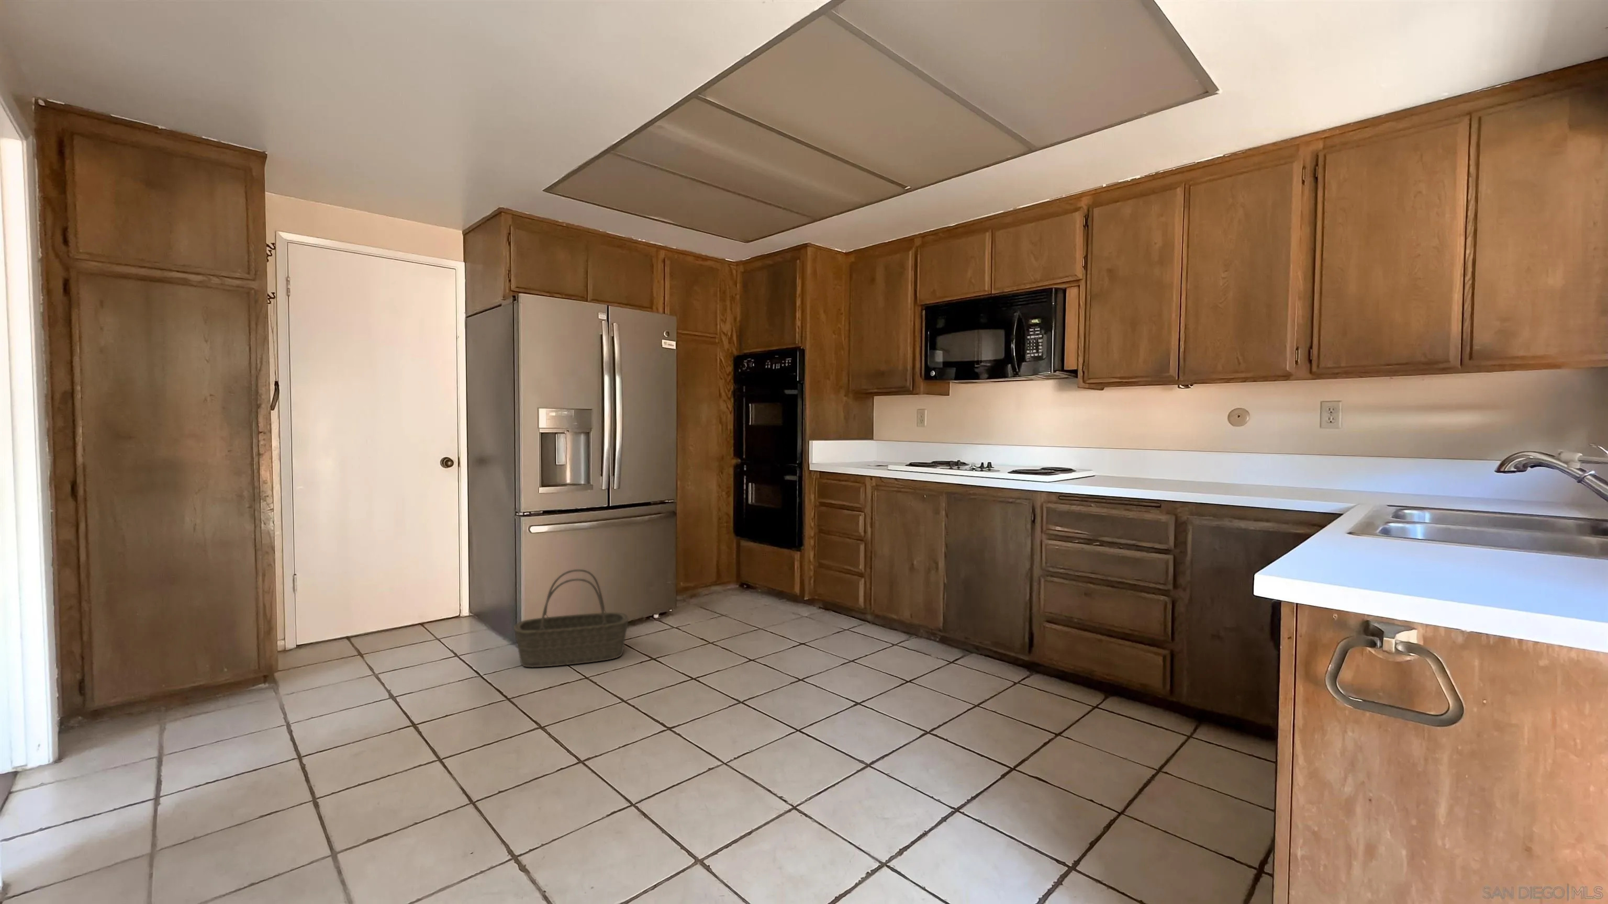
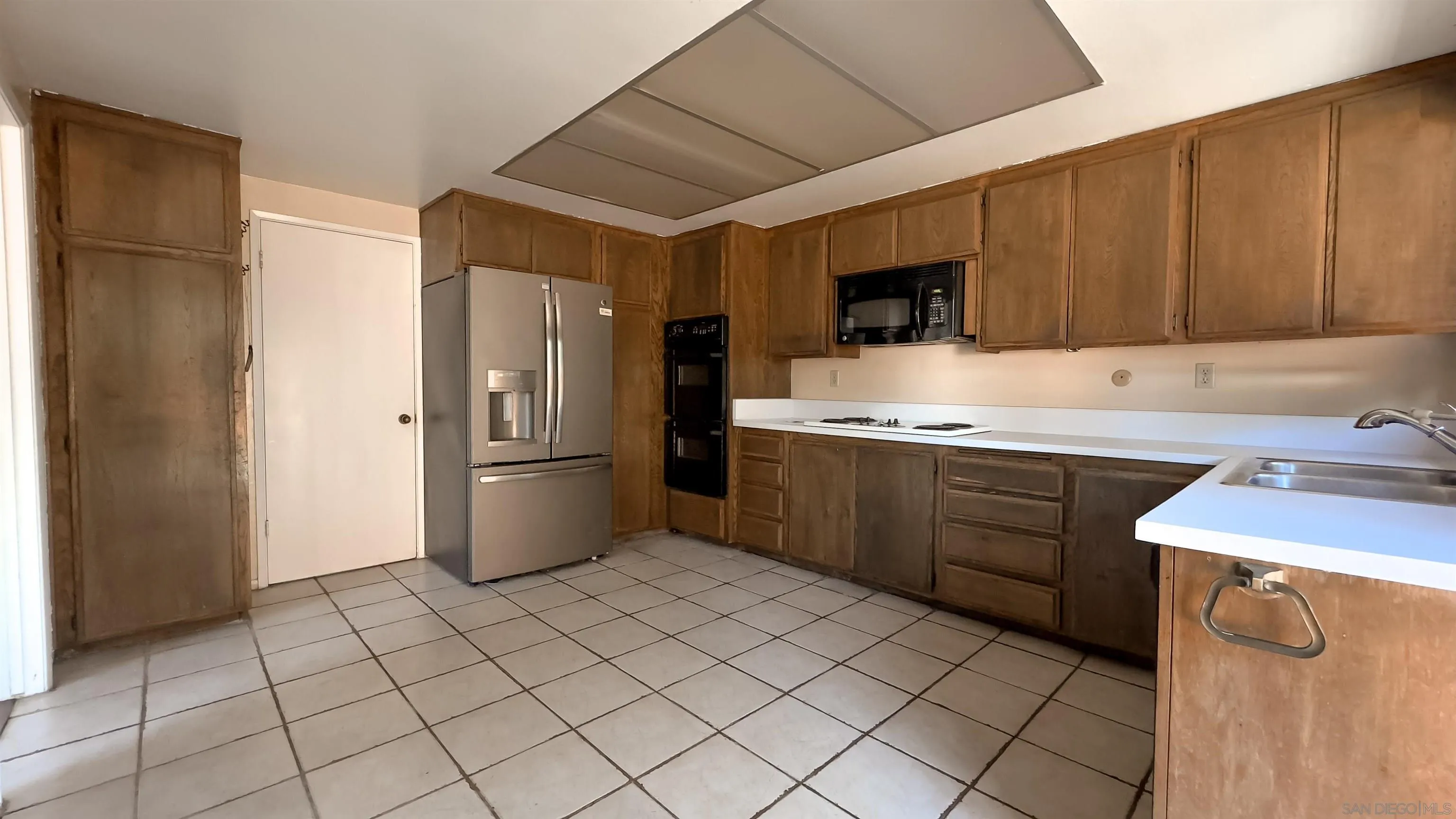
- basket (573, 615)
